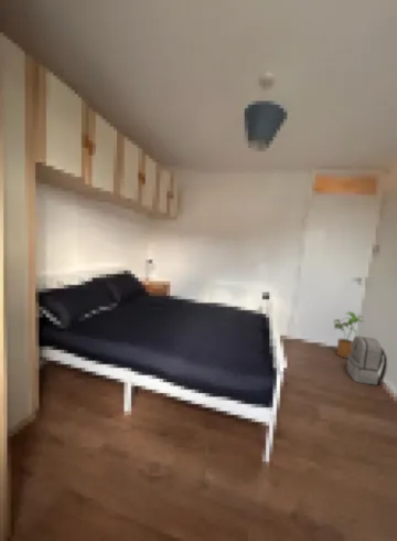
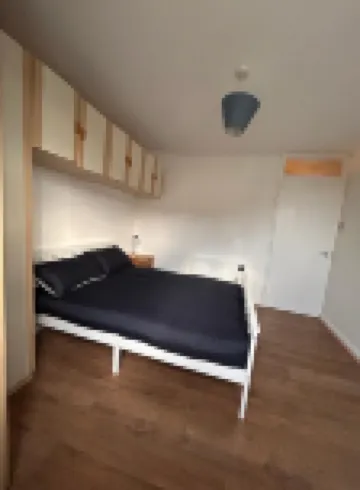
- backpack (367, 358)
- house plant (344, 333)
